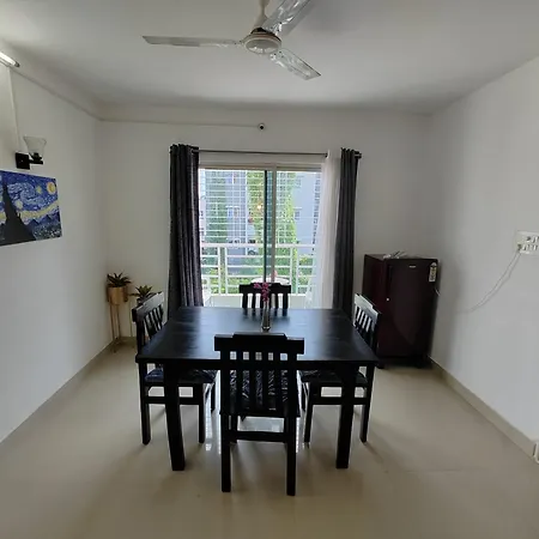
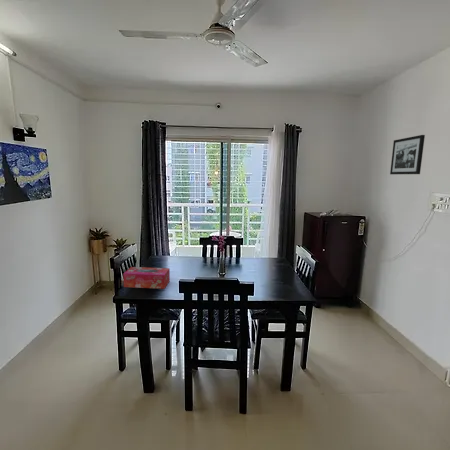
+ picture frame (406, 156)
+ tissue box (147, 277)
